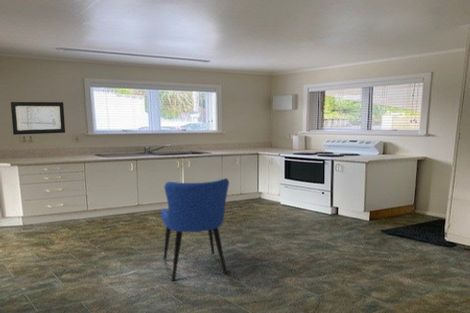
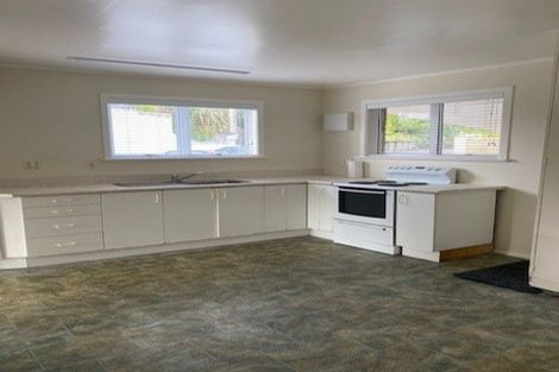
- wall art (39, 117)
- dining chair (193, 221)
